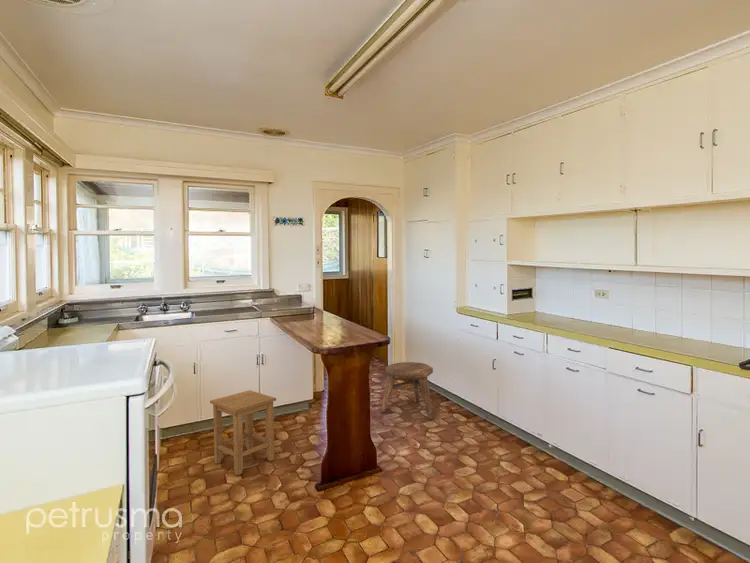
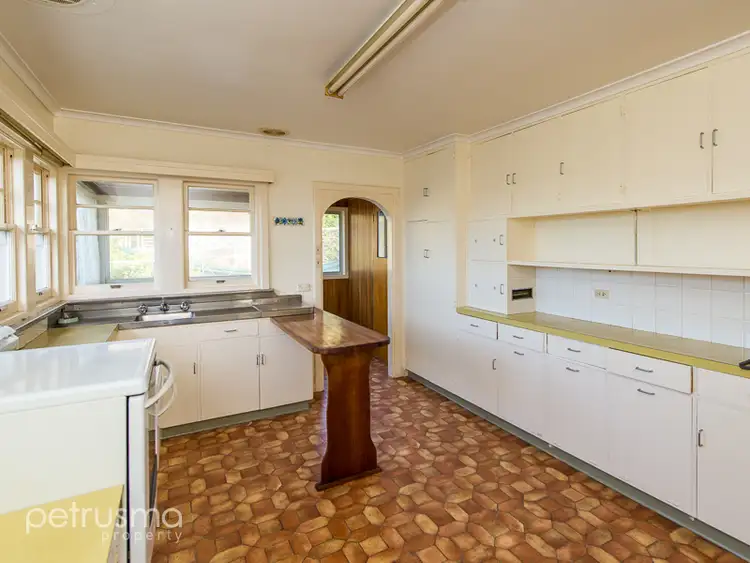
- stool (410, 388)
- stool (245, 430)
